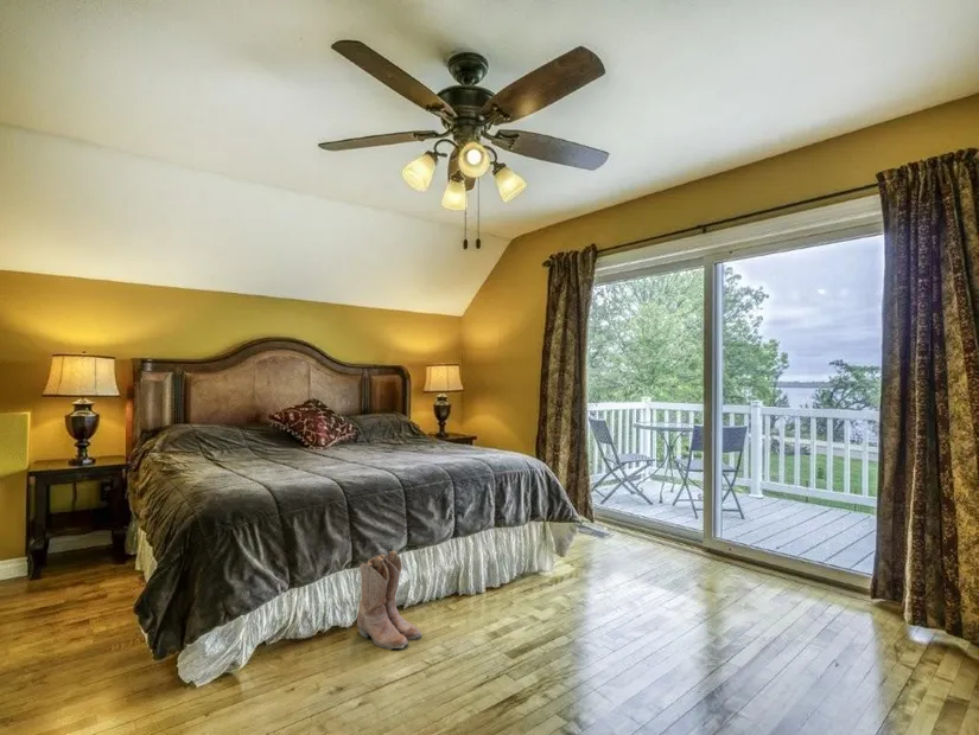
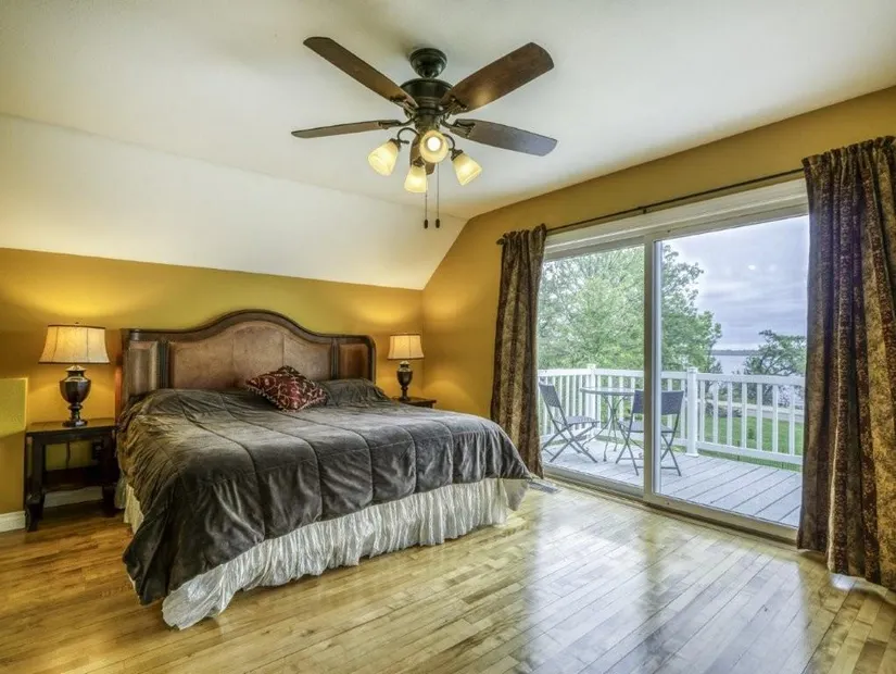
- boots (389, 595)
